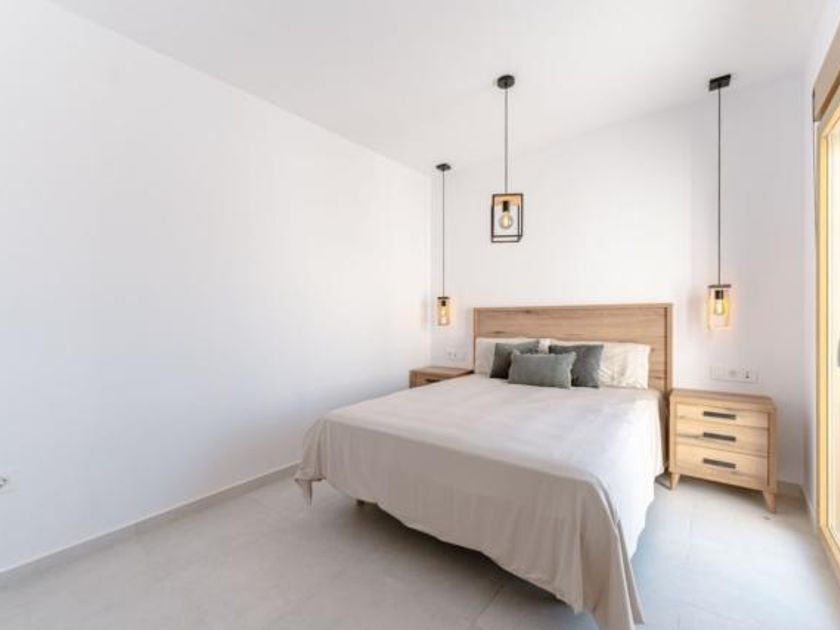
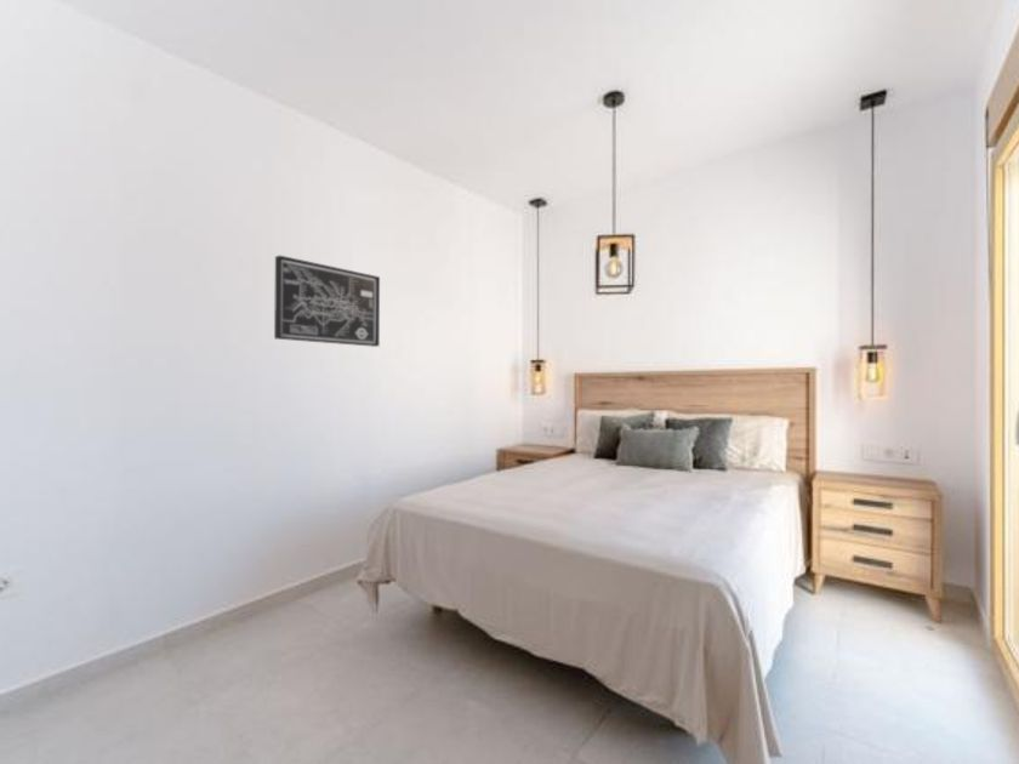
+ wall art (331, 304)
